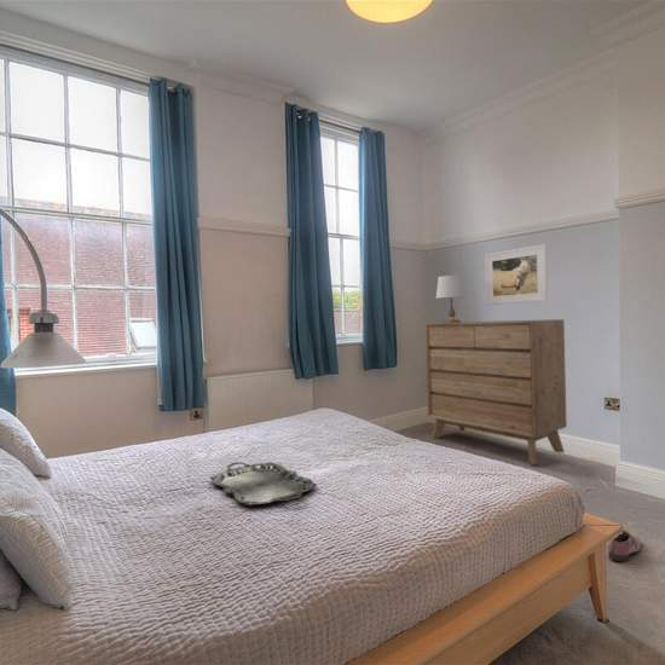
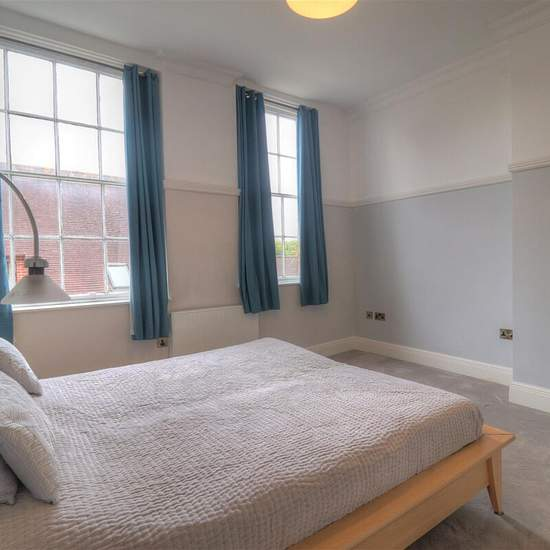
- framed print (514, 276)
- shoe (626, 539)
- table lamp (451, 299)
- serving tray (261, 481)
- dresser (491, 383)
